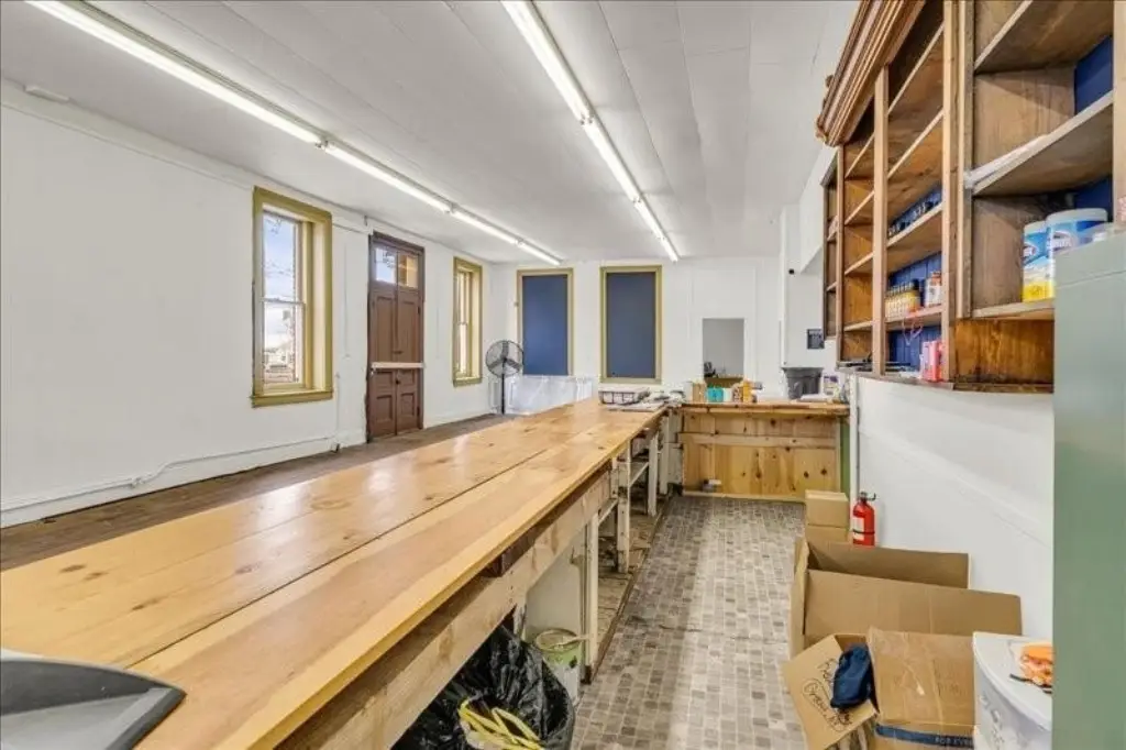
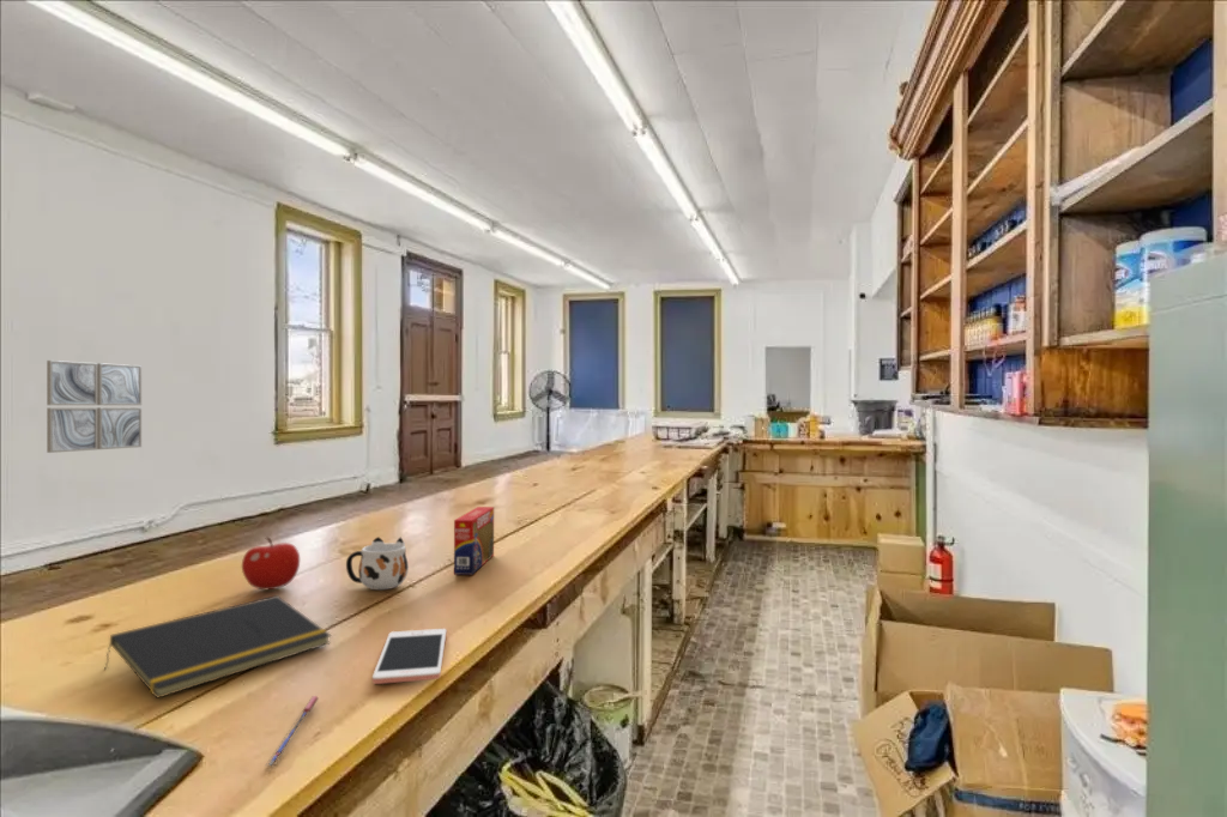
+ wall art (97, 407)
+ pen (294, 727)
+ cell phone (412, 653)
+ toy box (475, 538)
+ mug (376, 563)
+ fruit (271, 562)
+ notepad (225, 639)
